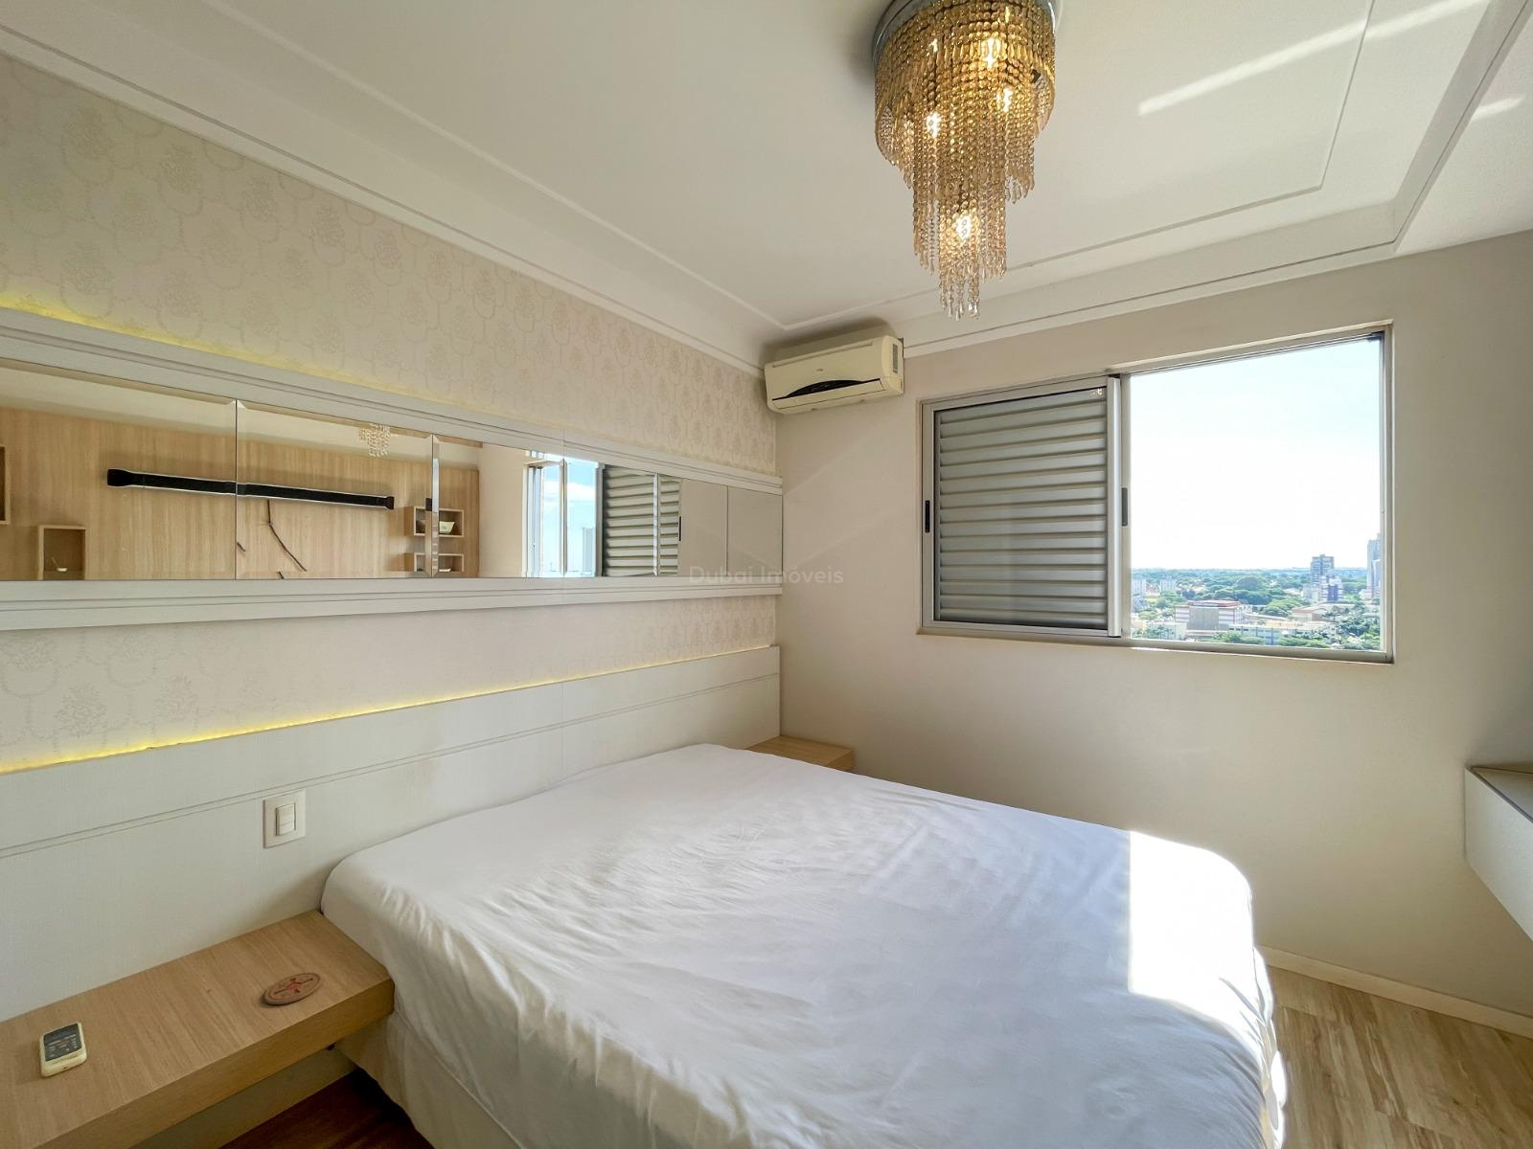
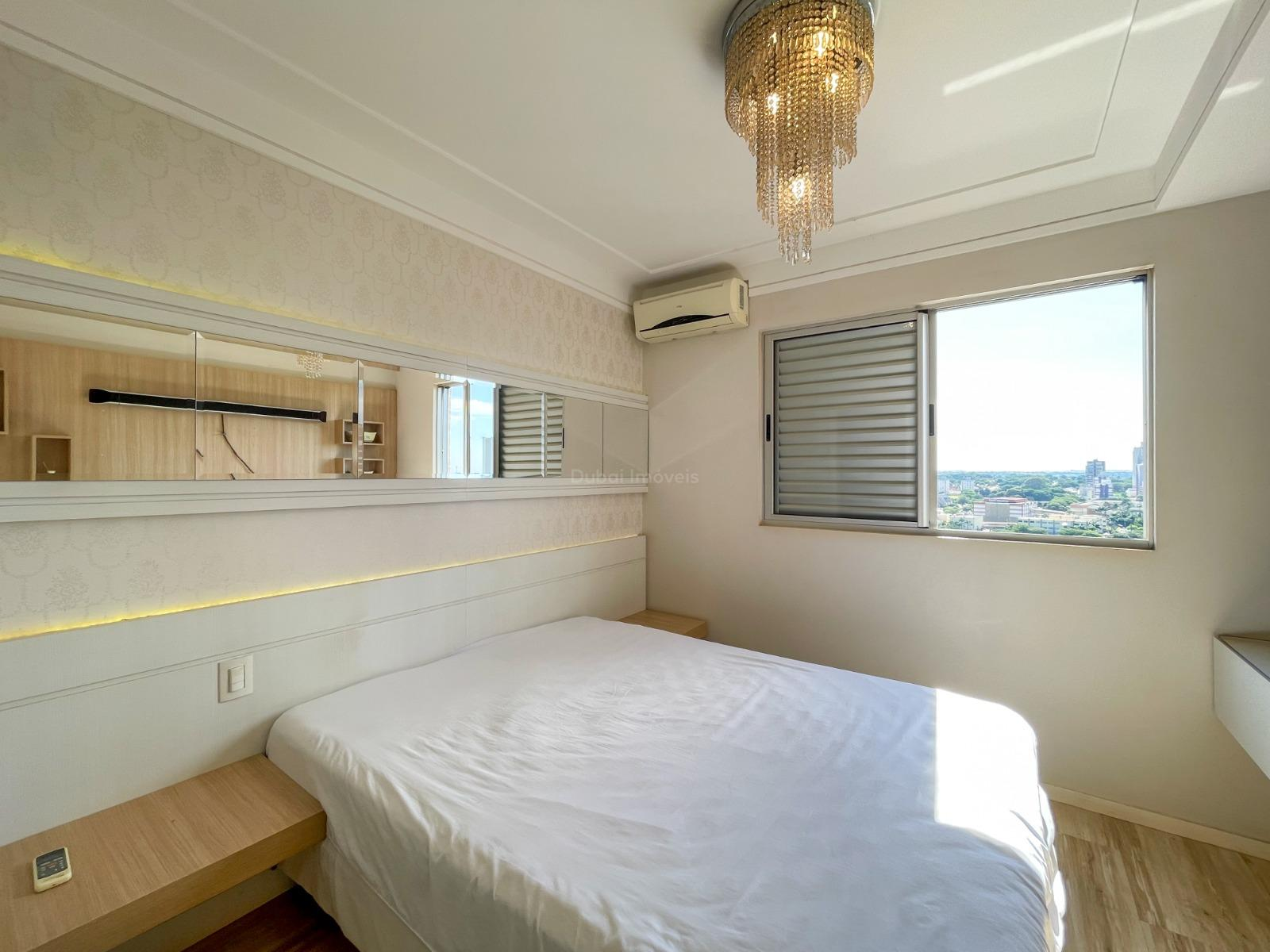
- coaster (293, 987)
